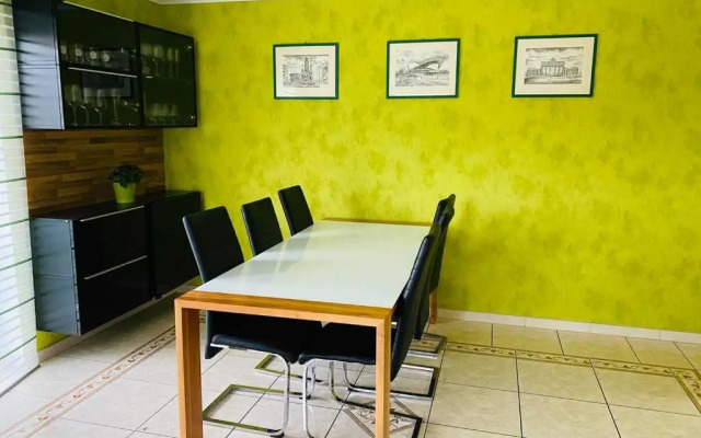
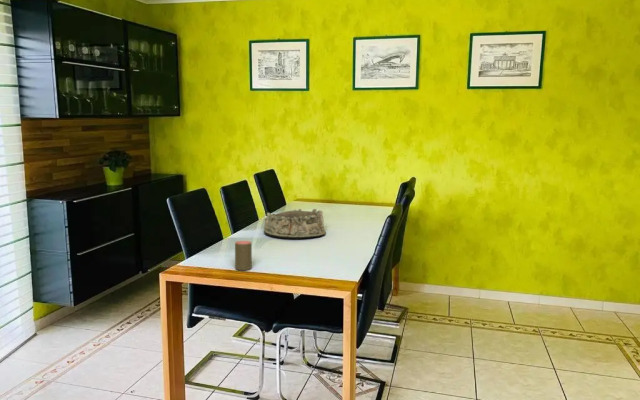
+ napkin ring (295, 222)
+ cup (243, 255)
